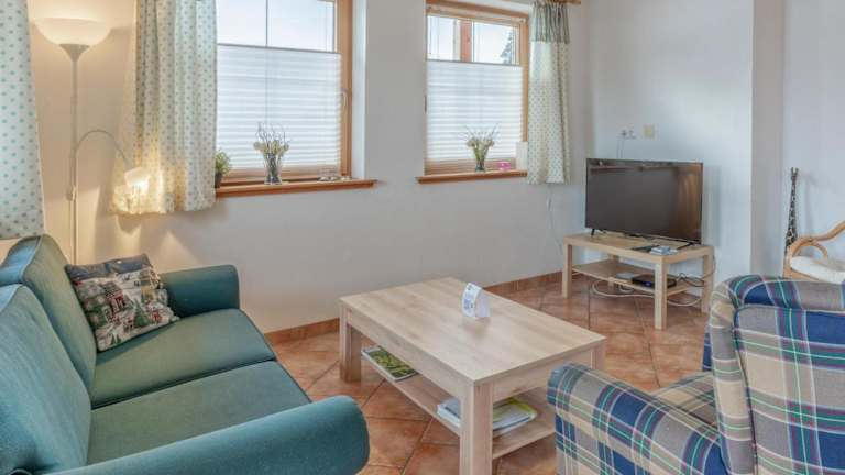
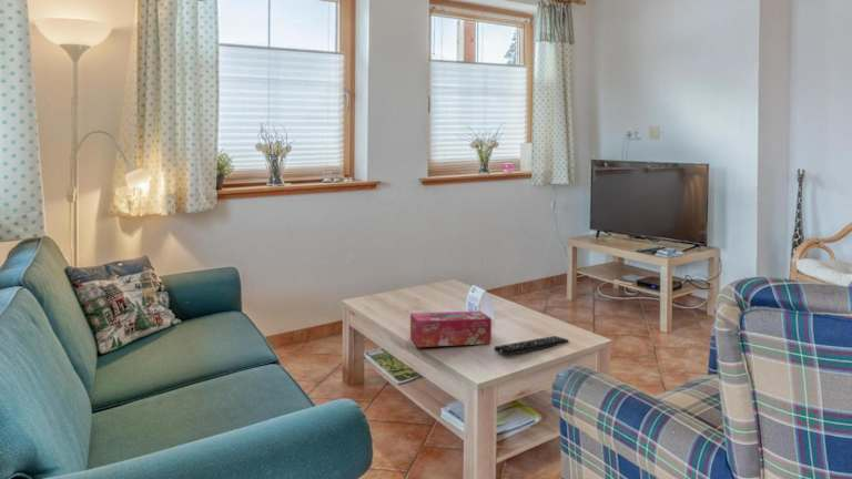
+ tissue box (449, 328)
+ remote control (531, 344)
